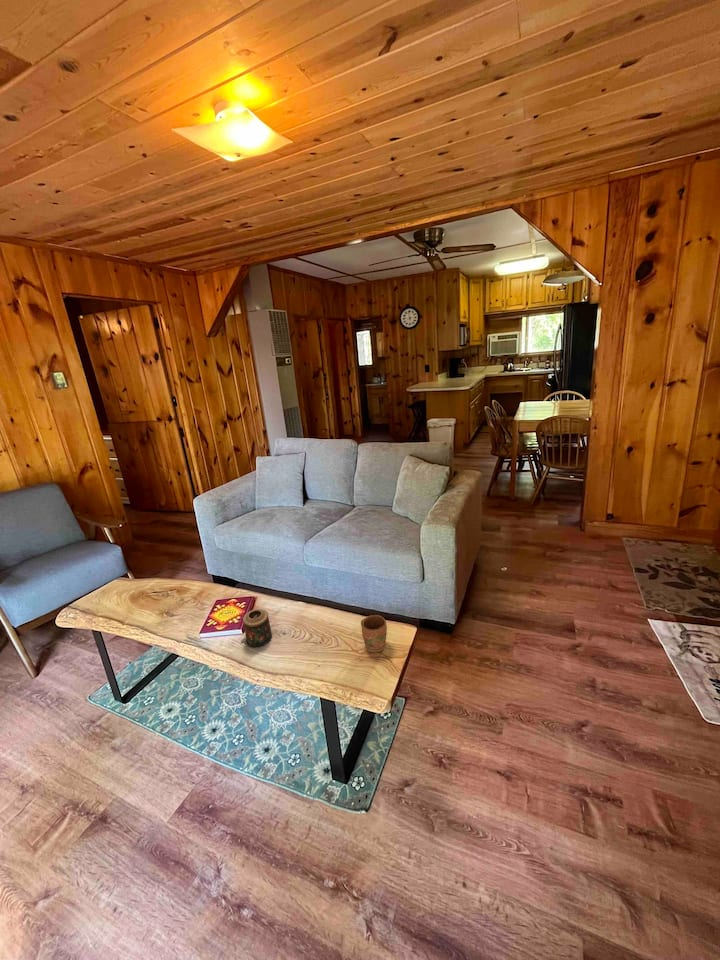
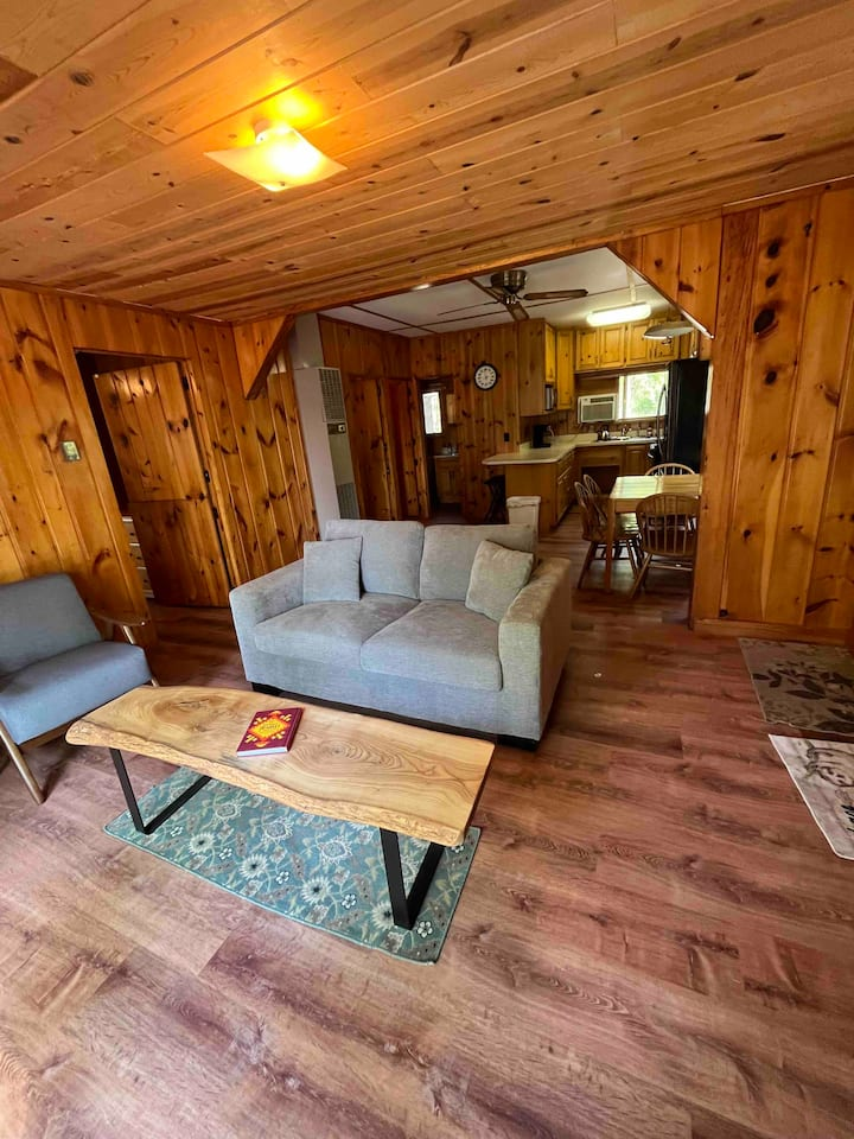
- candle (253, 626)
- mug (374, 632)
